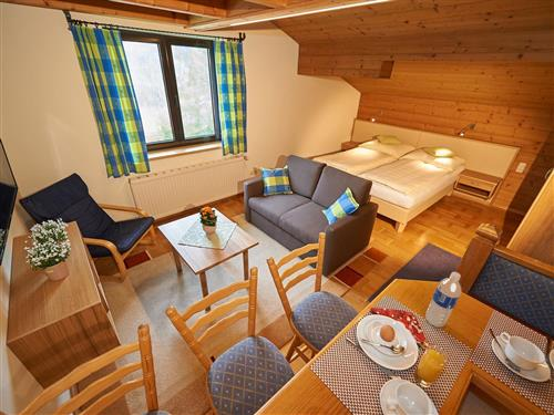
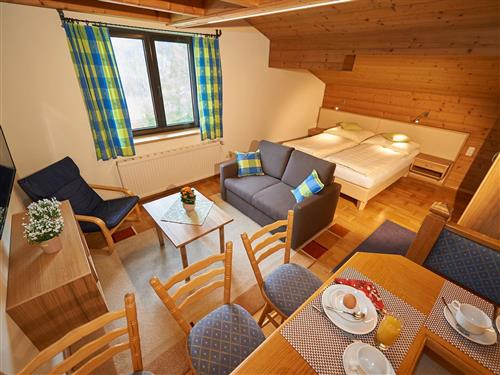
- water bottle (444, 299)
